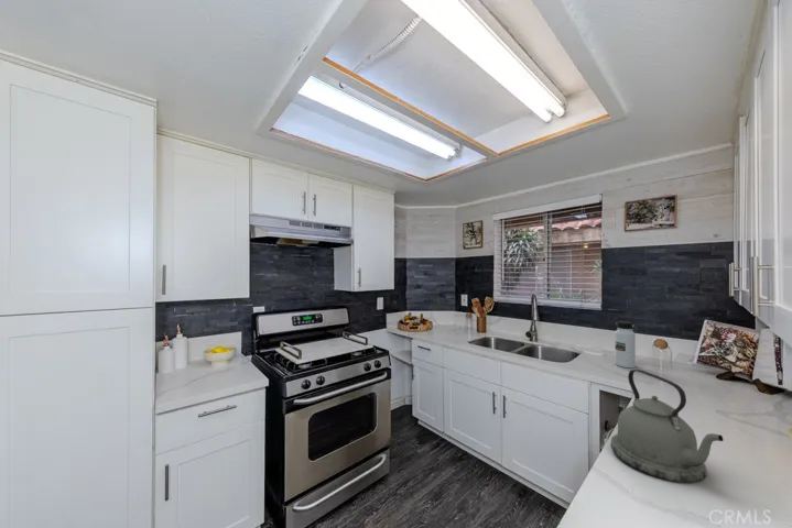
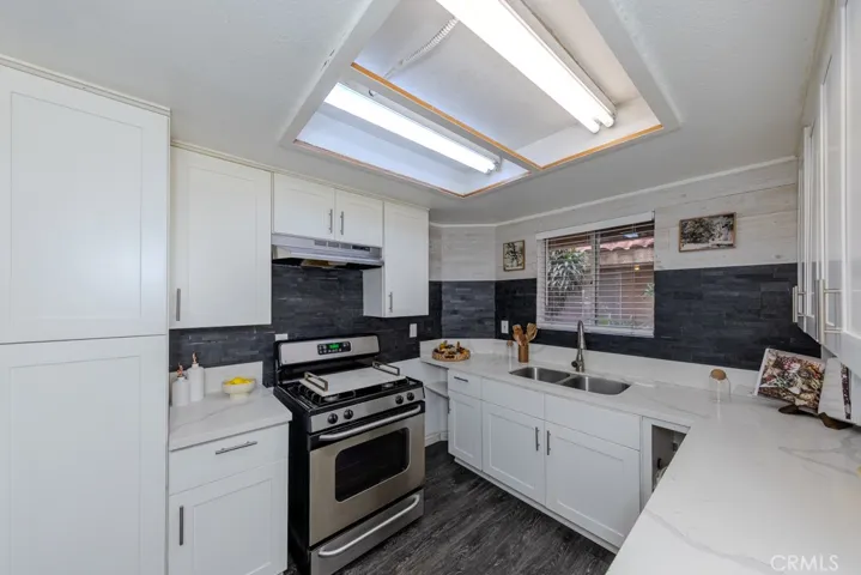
- water bottle (625, 343)
- kettle (661, 419)
